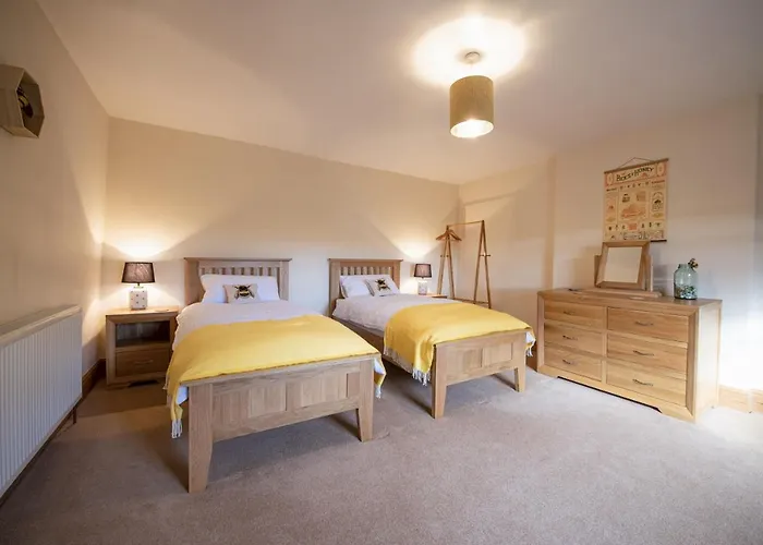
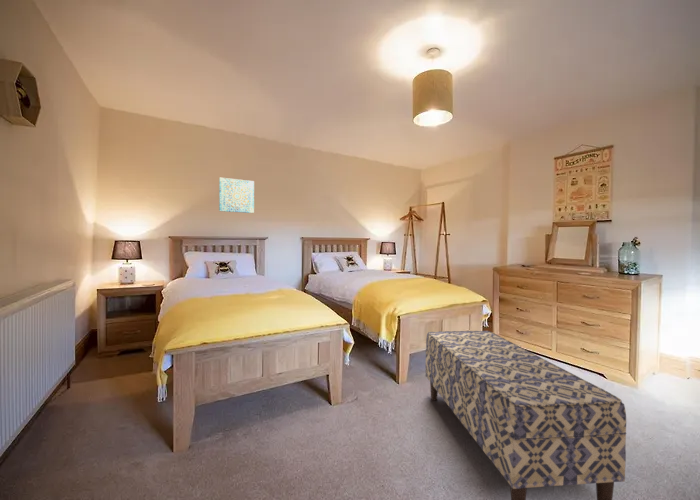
+ wall art (237, 195)
+ bench (497, 398)
